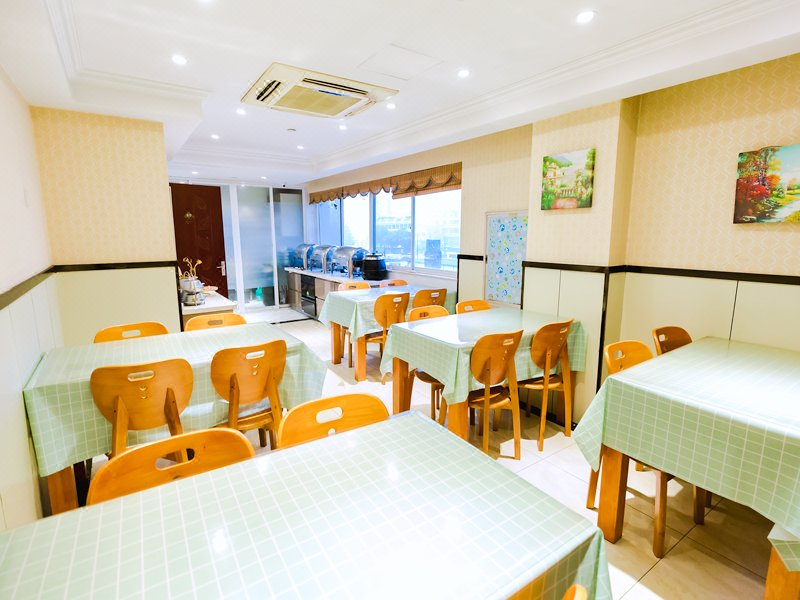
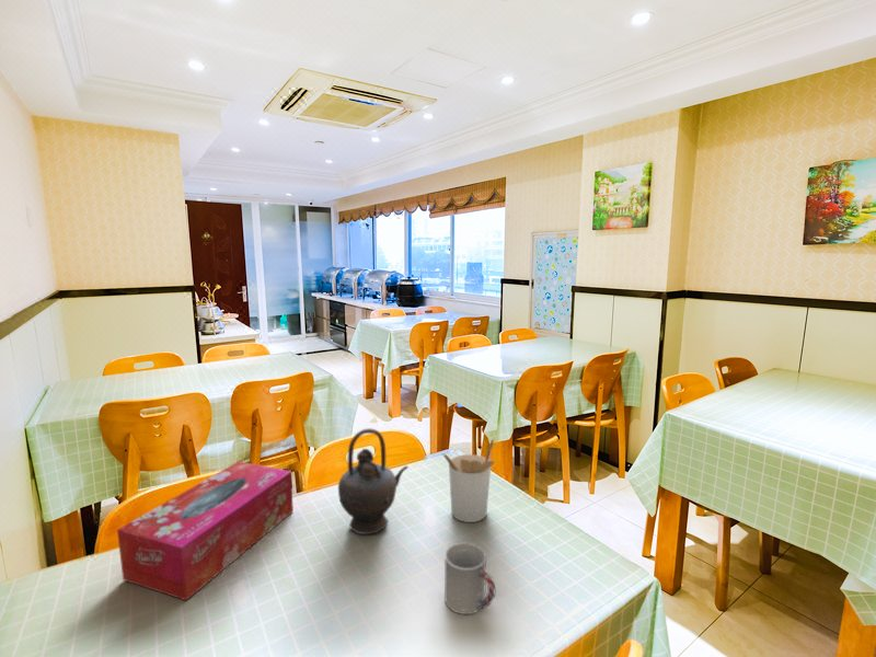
+ teapot (373, 477)
+ tissue box (216, 519)
+ cup (471, 581)
+ utensil holder (472, 481)
